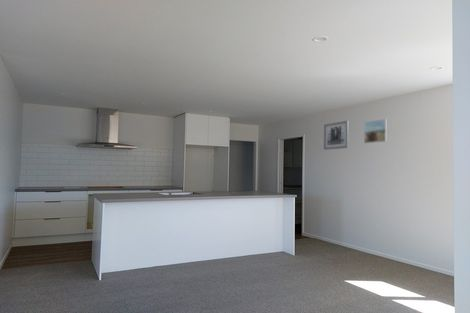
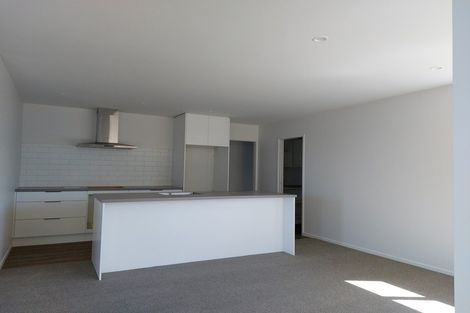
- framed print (375, 131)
- wall art (335, 135)
